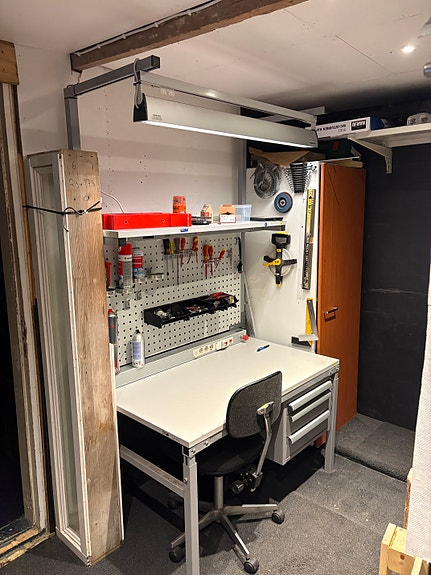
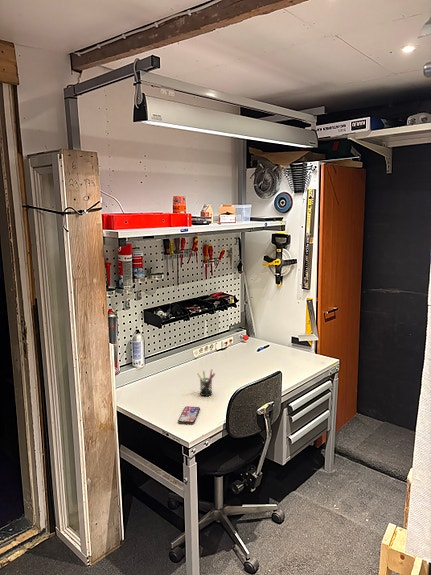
+ smartphone (189, 414)
+ pen holder (206, 381)
